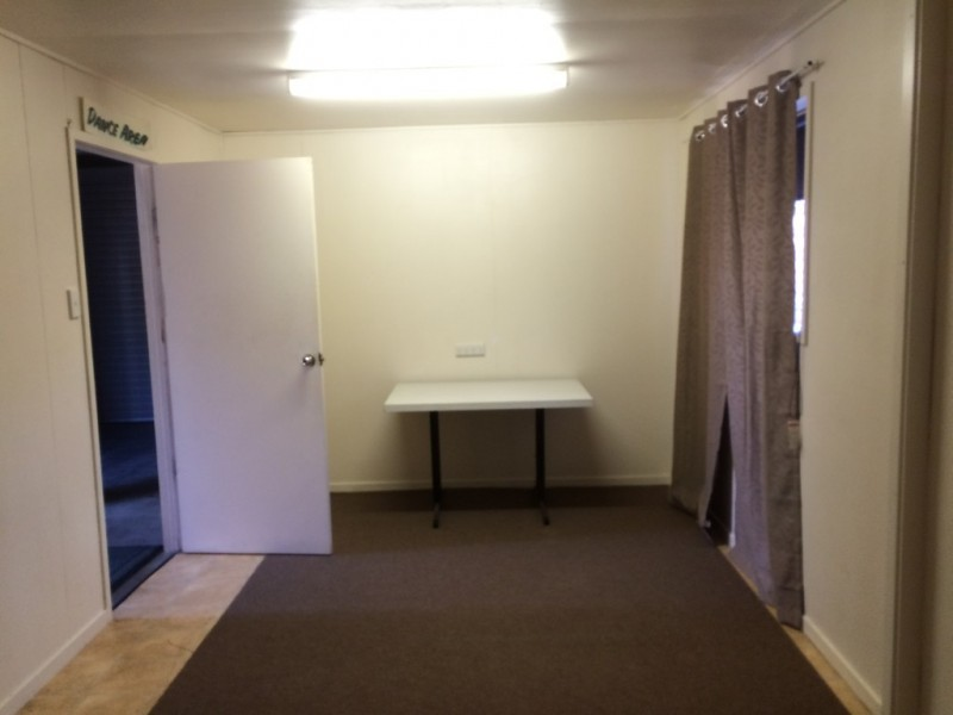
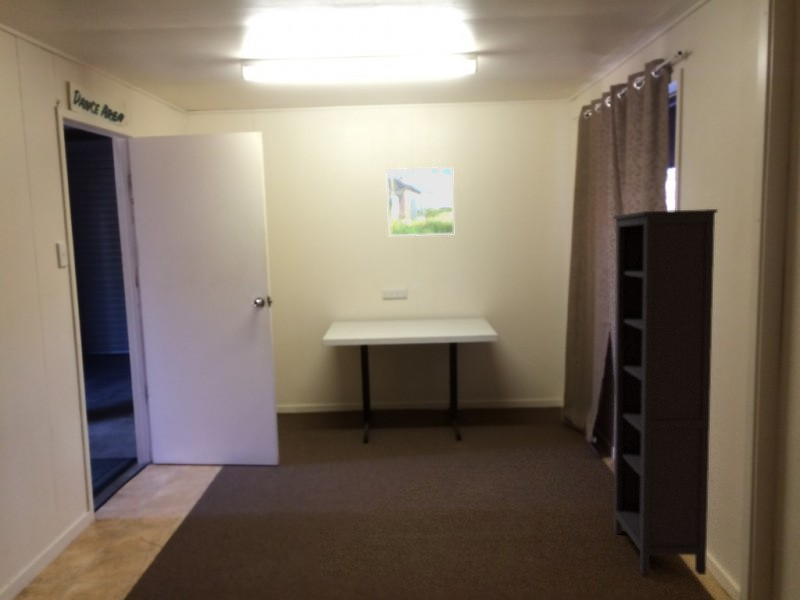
+ bookcase (658, 387)
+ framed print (420, 202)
